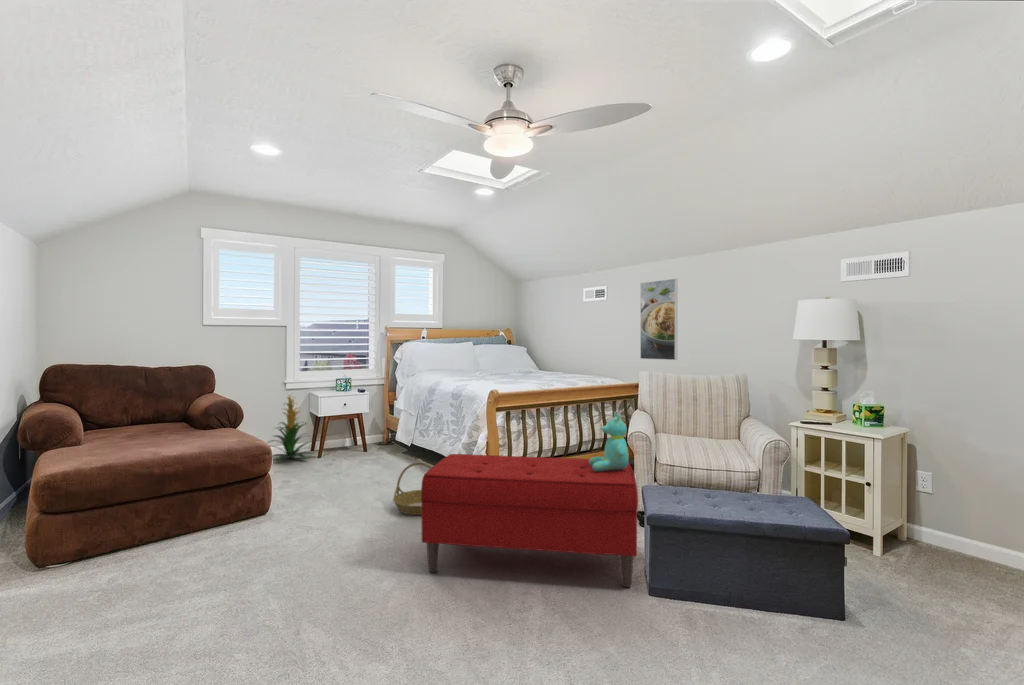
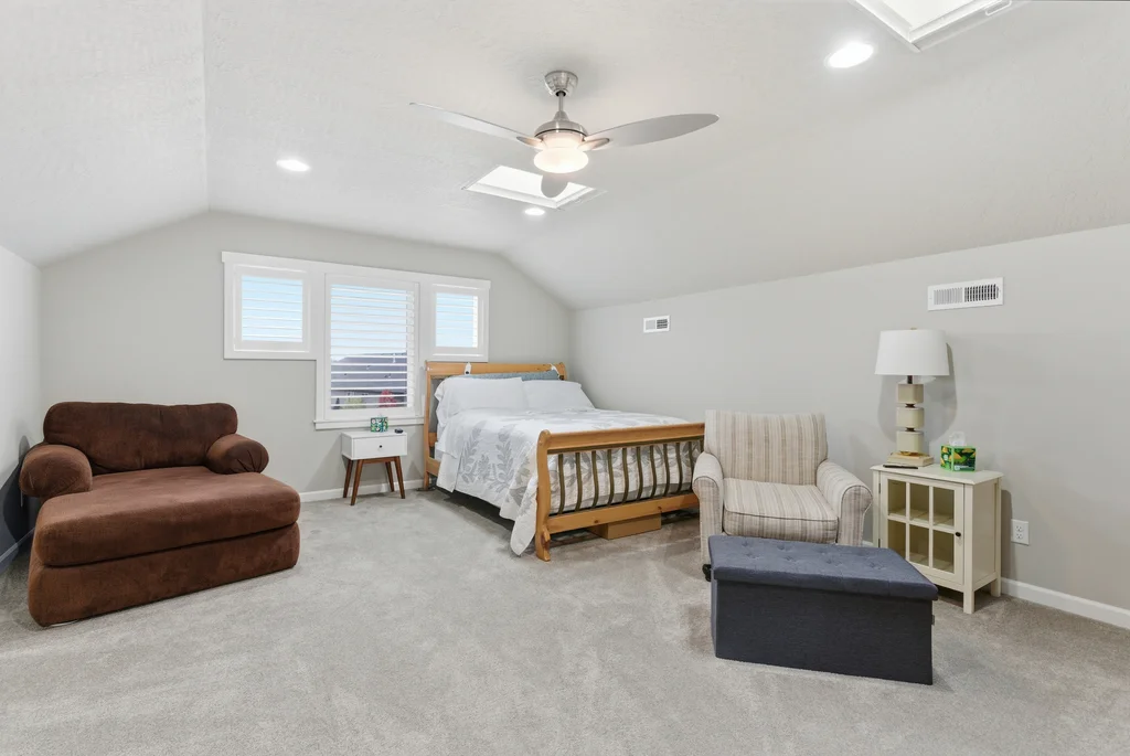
- basket (420, 490)
- teddy bear (608, 440)
- bench (531, 513)
- indoor plant (290, 425)
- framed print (658, 320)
